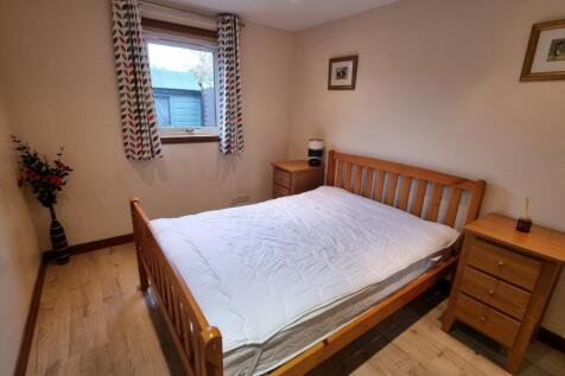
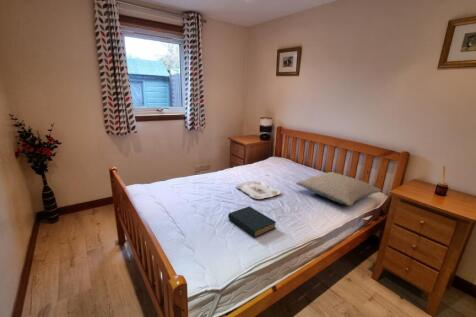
+ hardback book (251, 220)
+ serving tray (257, 189)
+ pillow (337, 186)
